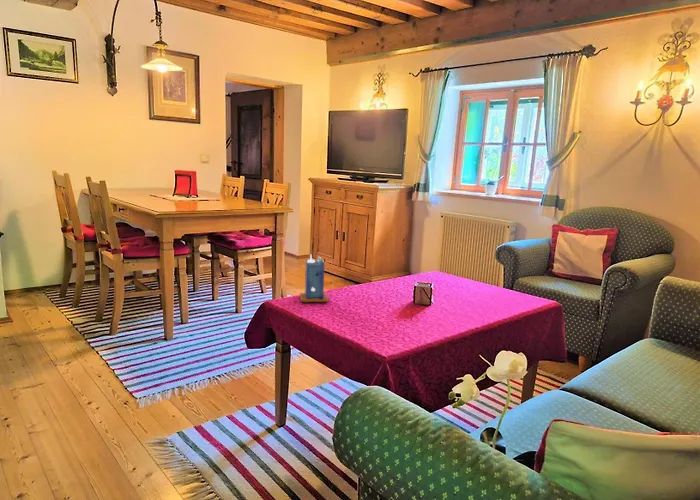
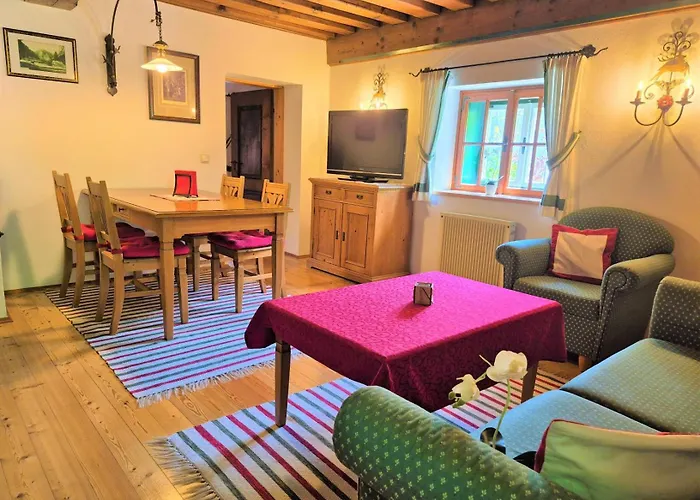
- candle (315, 276)
